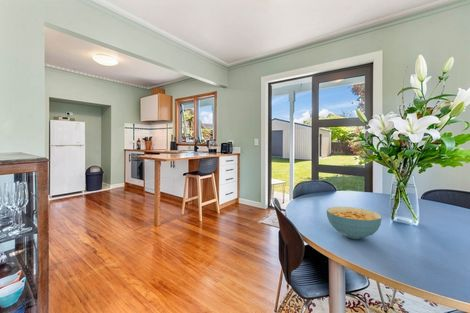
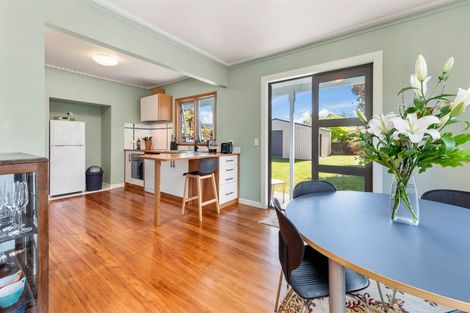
- cereal bowl (352, 224)
